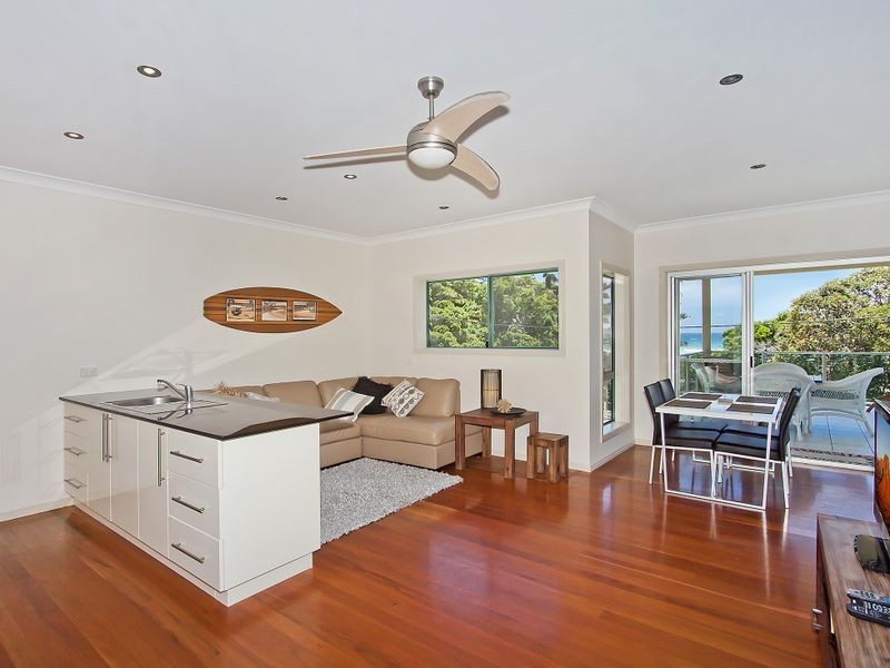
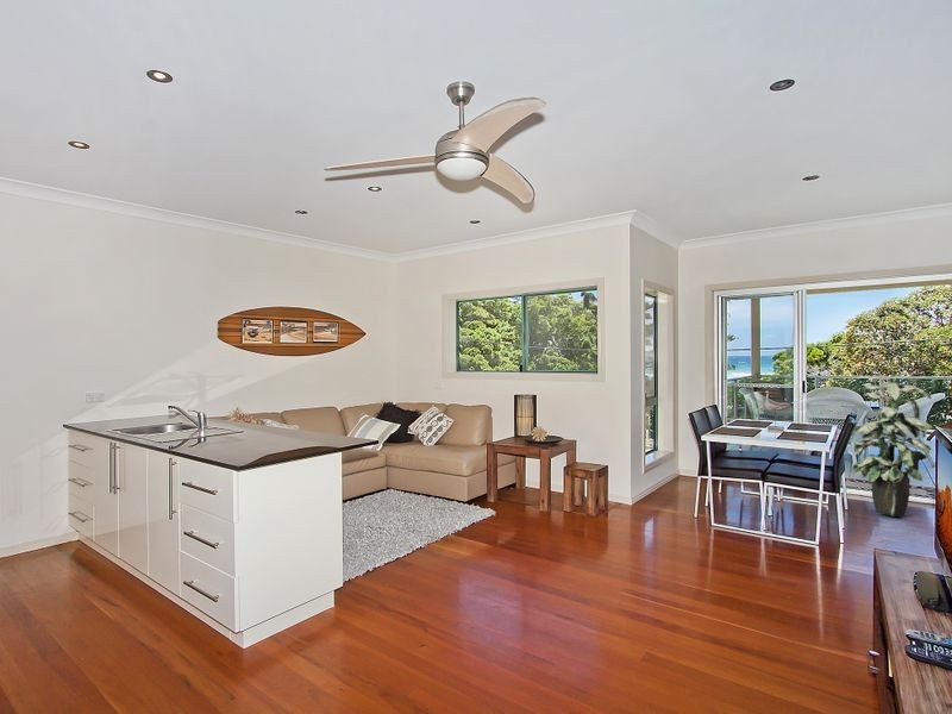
+ indoor plant (887, 444)
